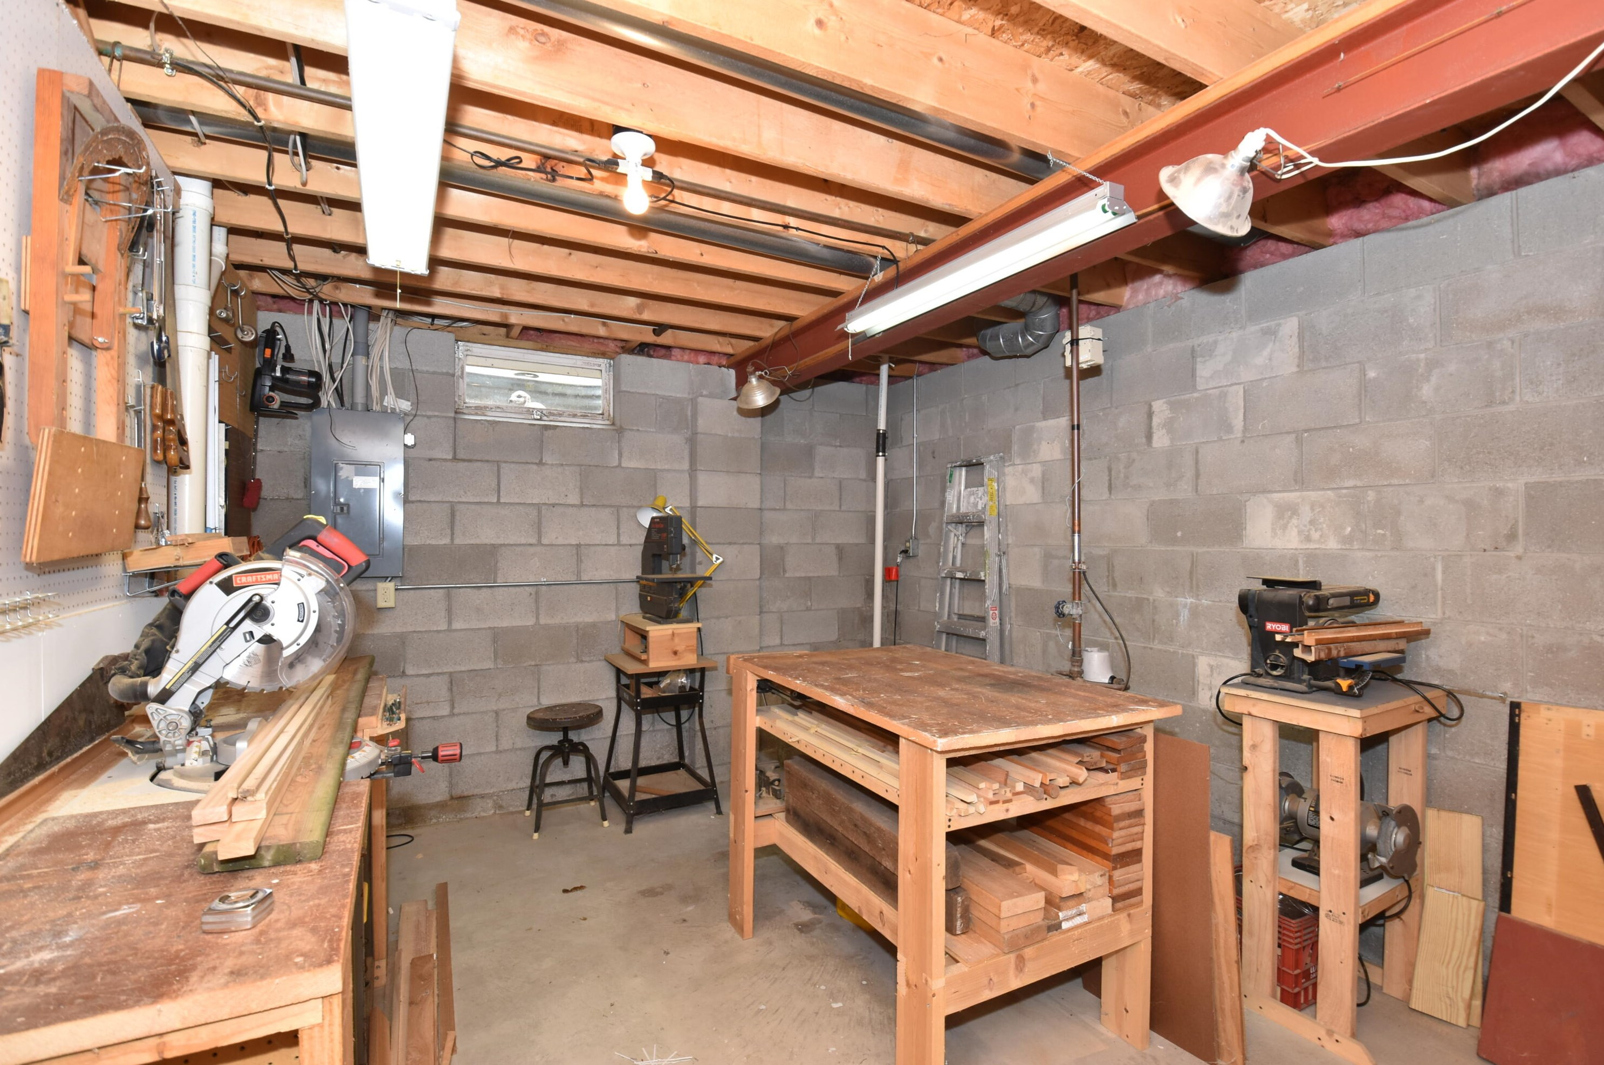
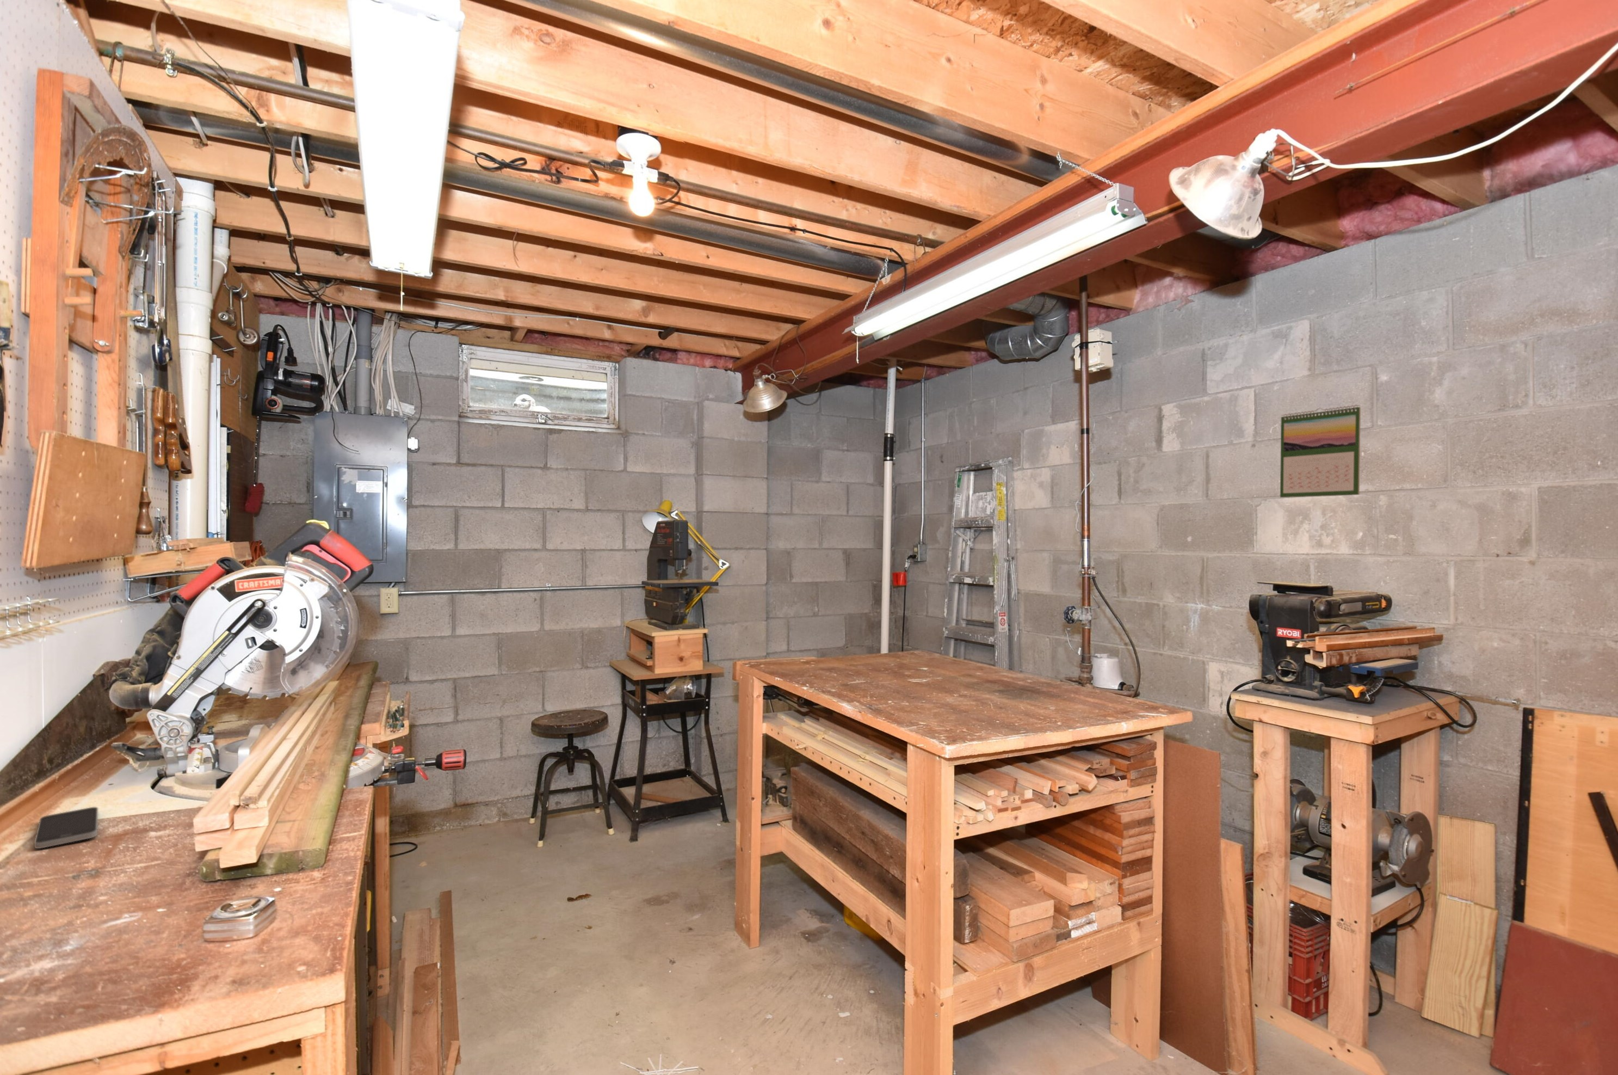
+ calendar (1318, 452)
+ smartphone (68, 827)
